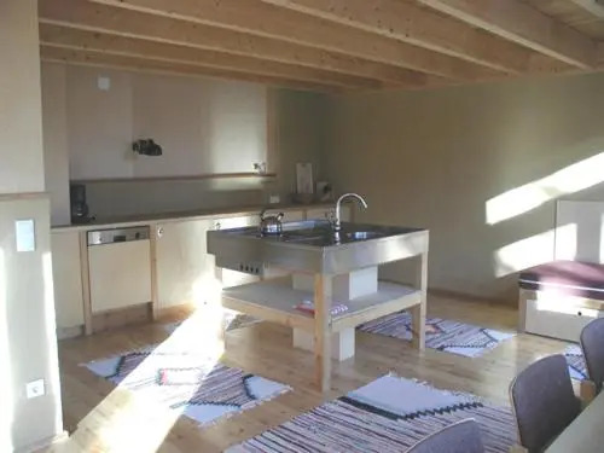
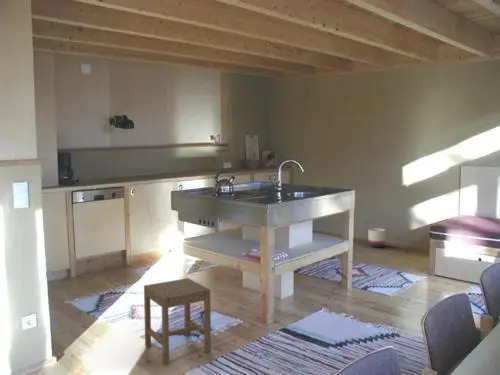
+ stool (185, 318)
+ planter (376, 238)
